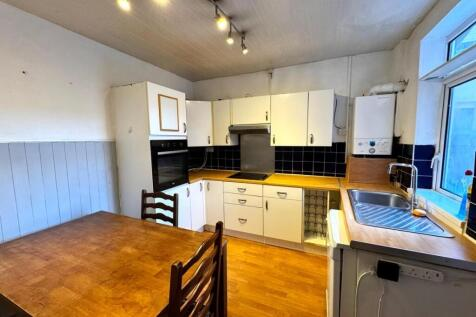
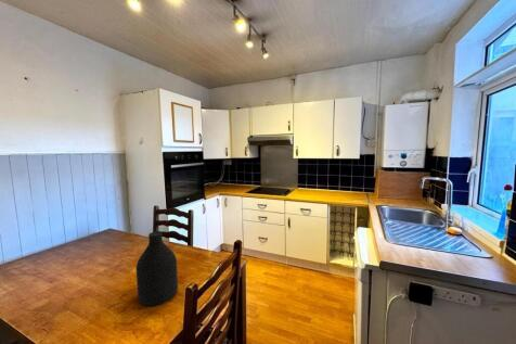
+ bottle (156, 264)
